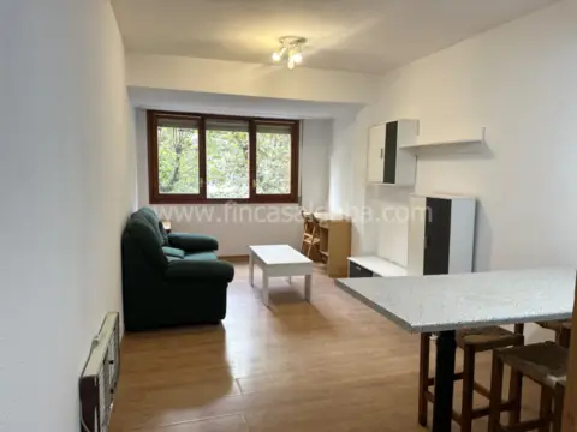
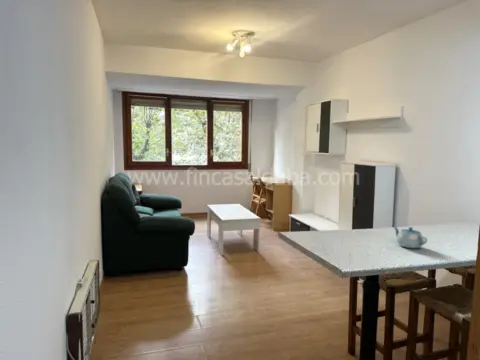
+ chinaware (409, 236)
